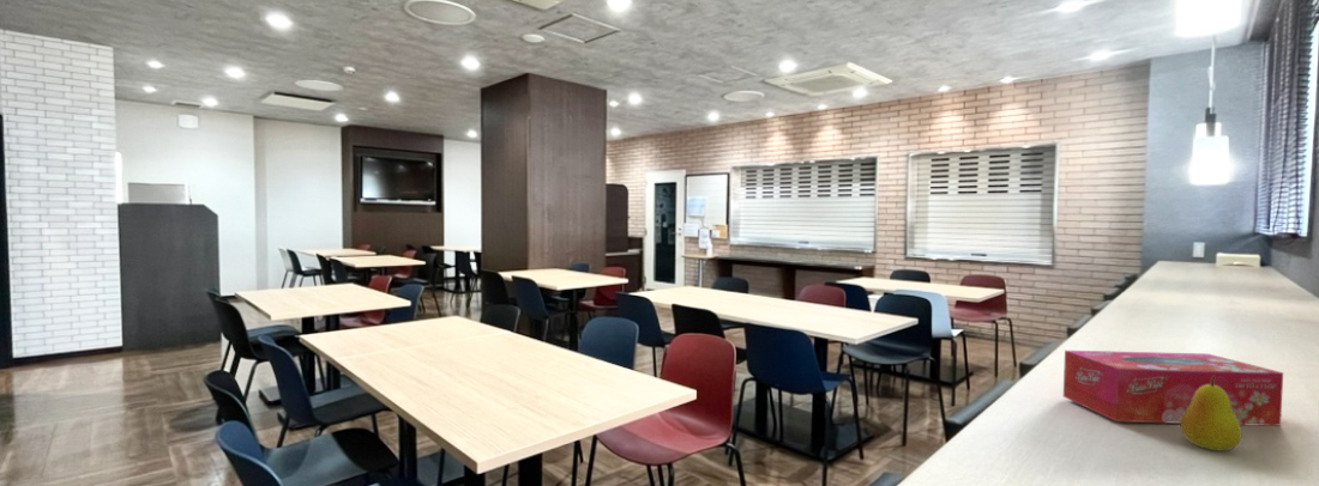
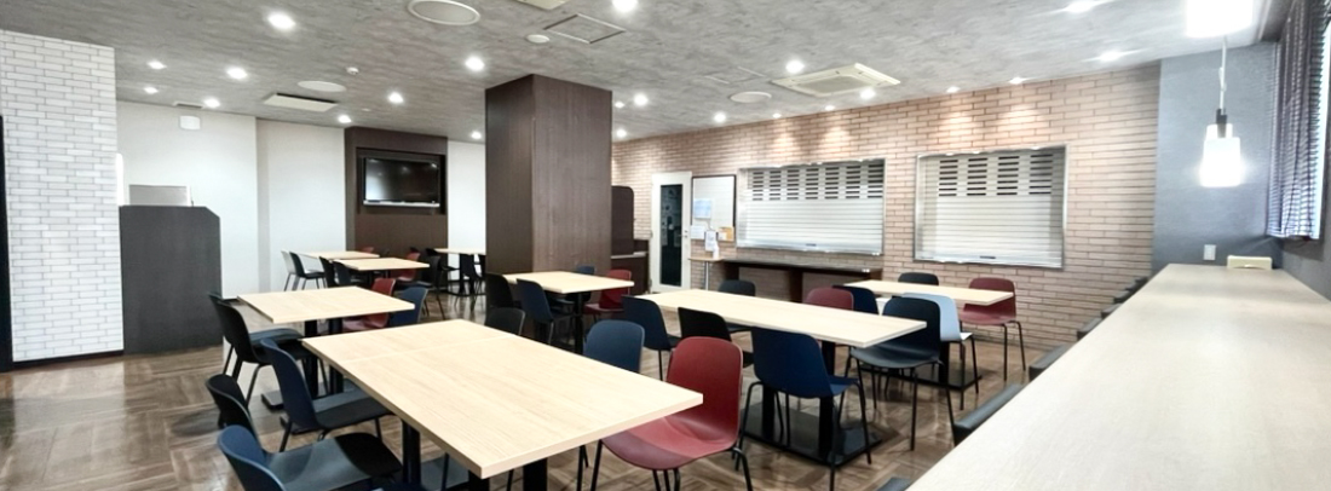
- tissue box (1164, 385)
- fruit (1210, 411)
